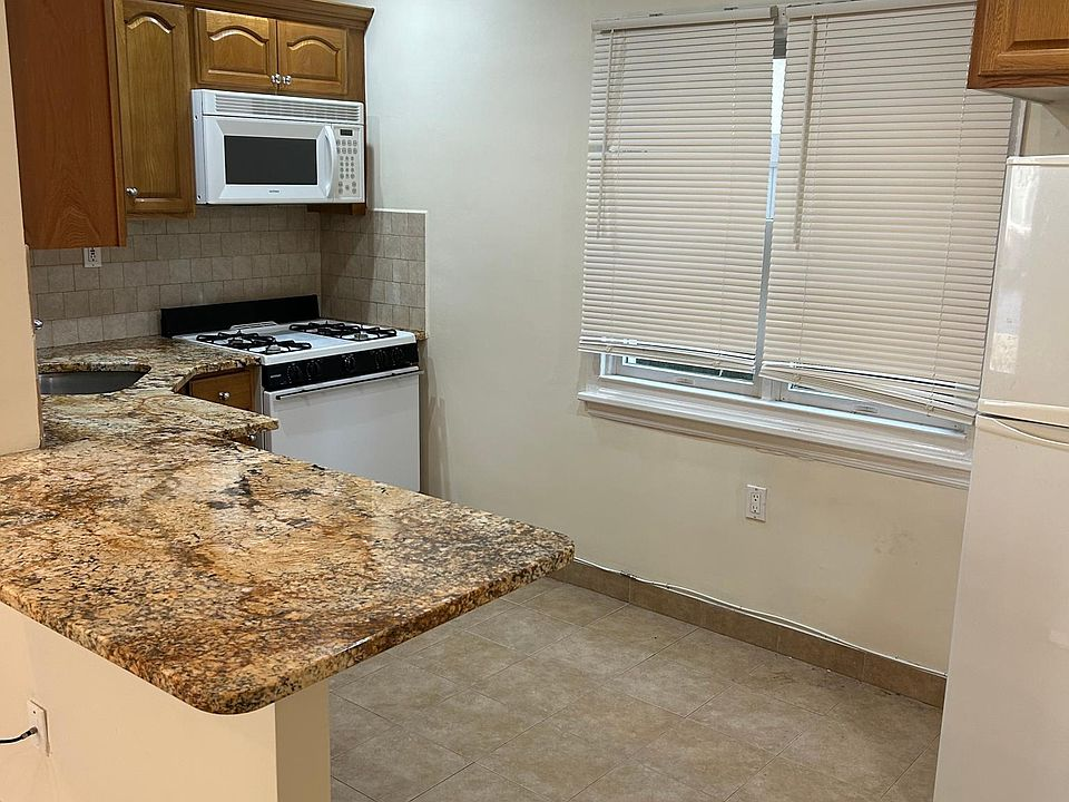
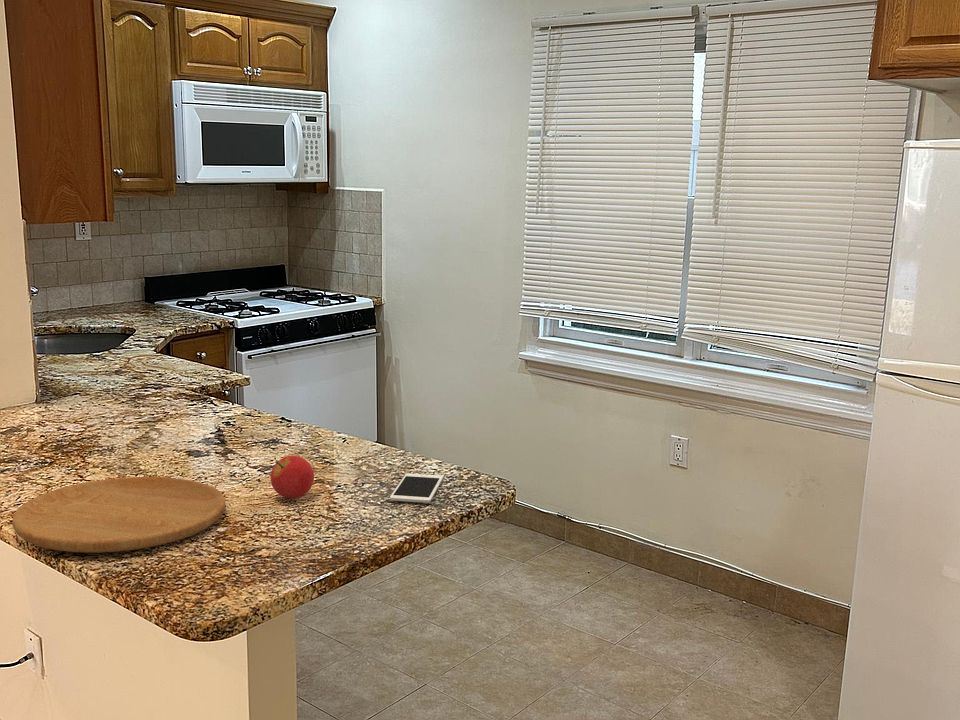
+ cell phone (417, 487)
+ cutting board (123, 511)
+ fruit (292, 477)
